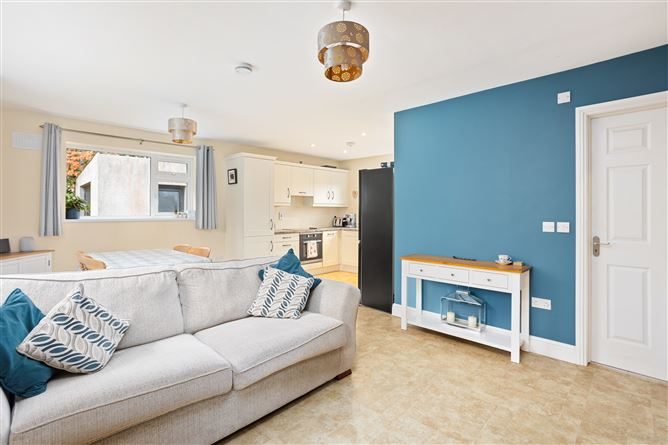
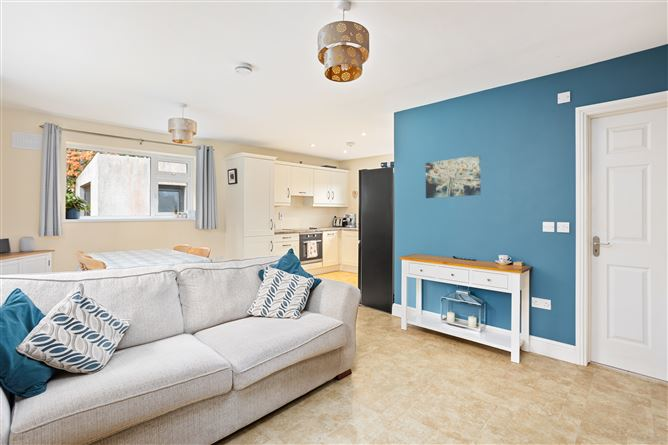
+ wall art (451, 178)
